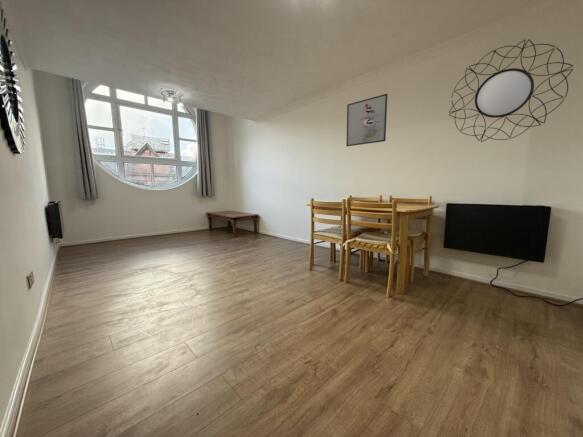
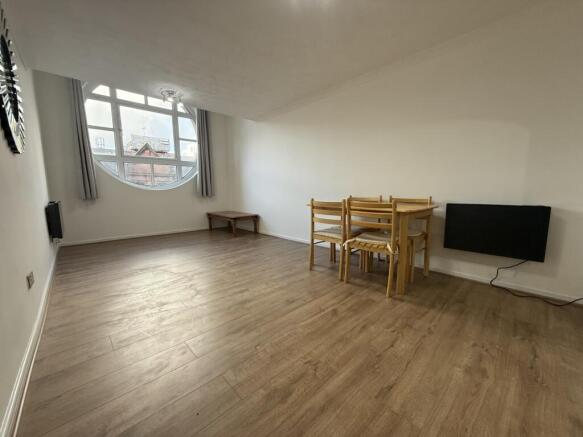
- home mirror (502, 93)
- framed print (365, 121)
